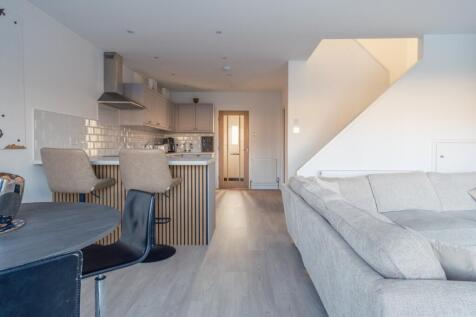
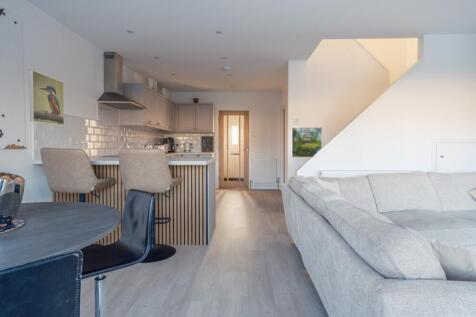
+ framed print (48, 100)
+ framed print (306, 142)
